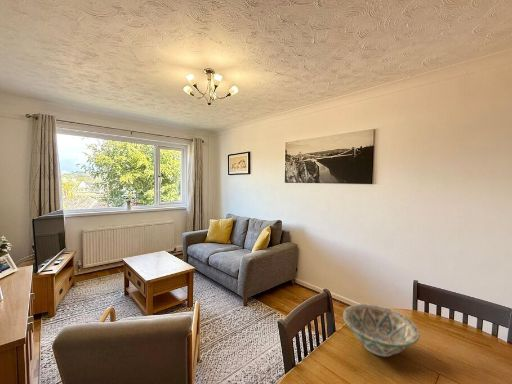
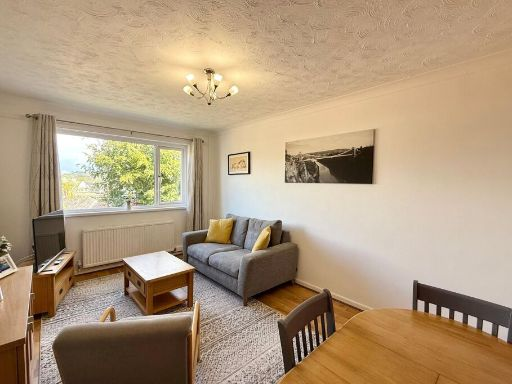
- decorative bowl (378, 333)
